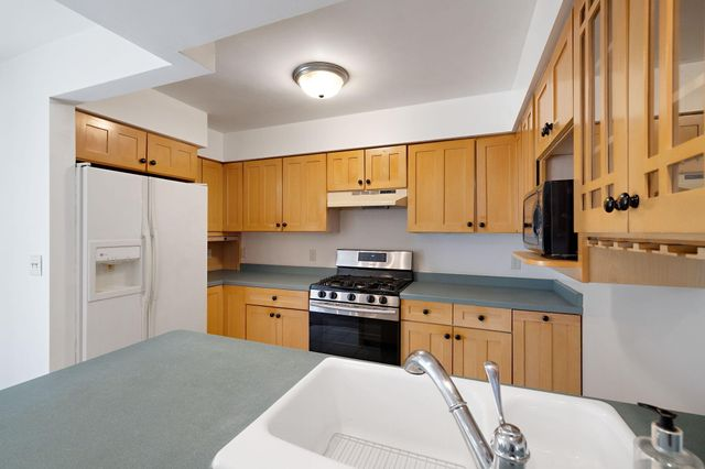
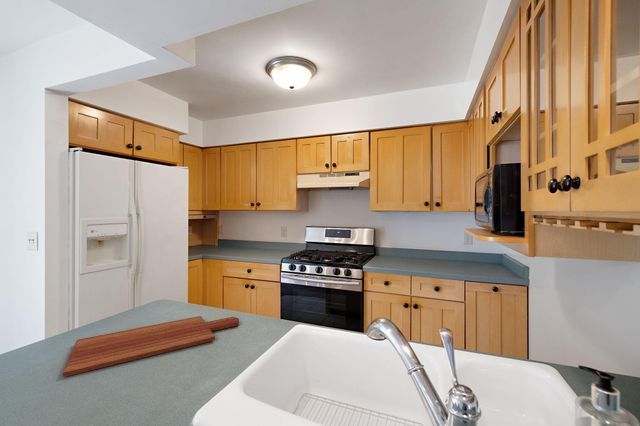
+ cutting board (151, 338)
